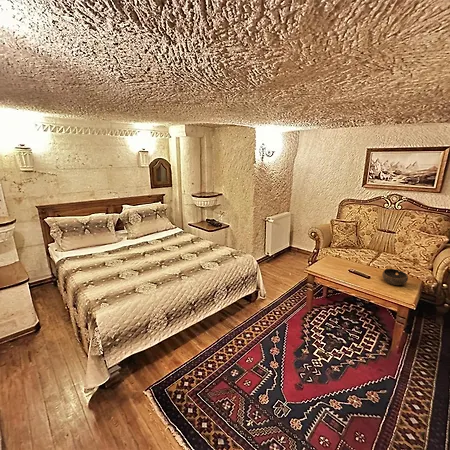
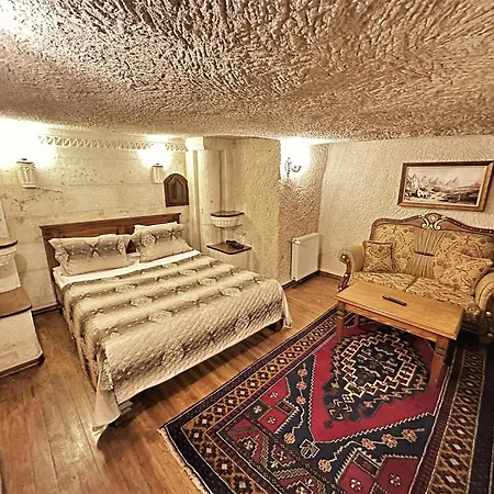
- bowl (394, 277)
